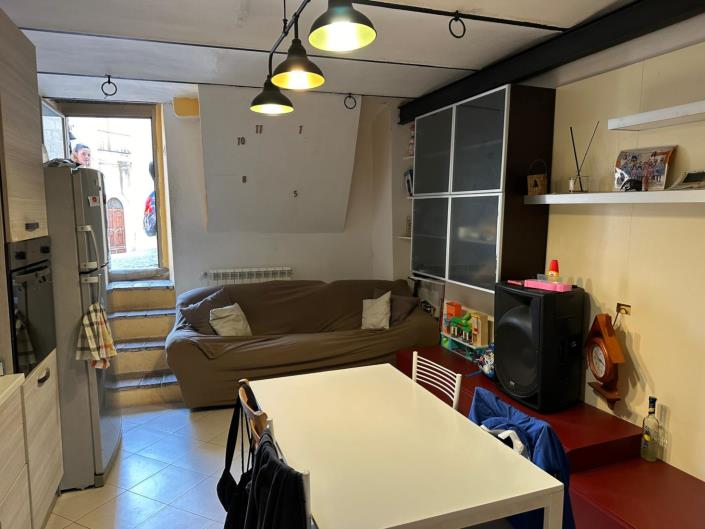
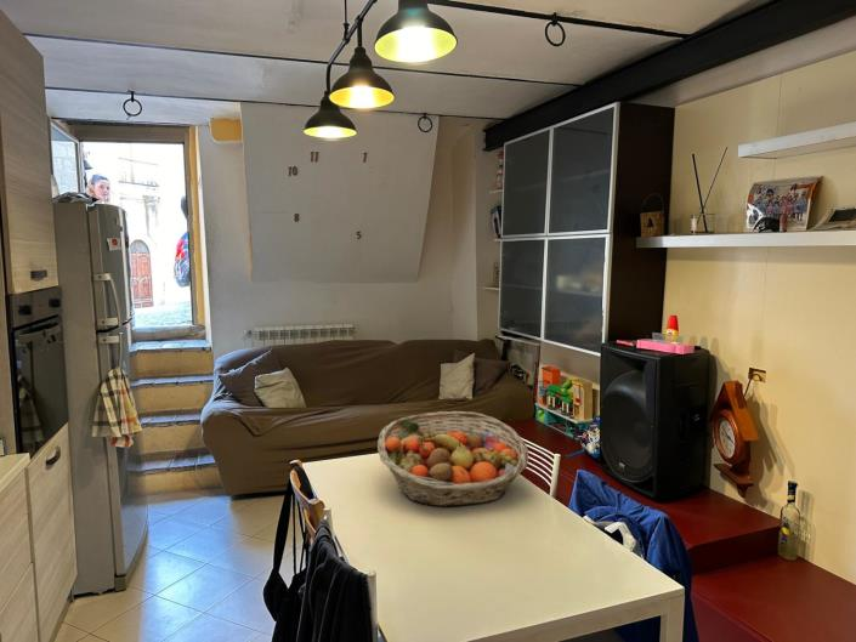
+ fruit basket (452, 456)
